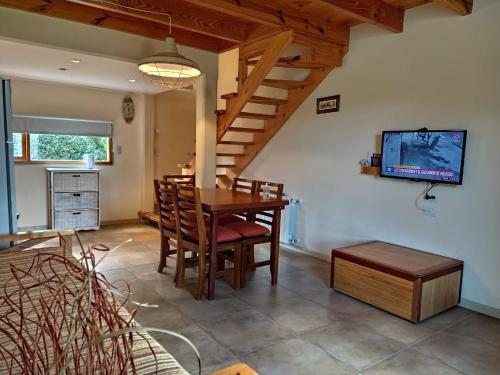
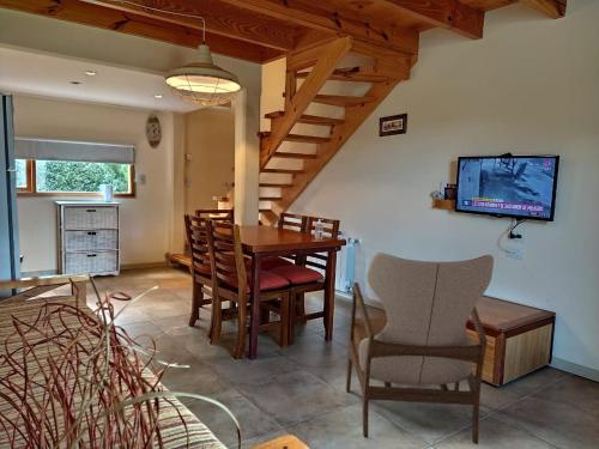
+ armchair (413, 330)
